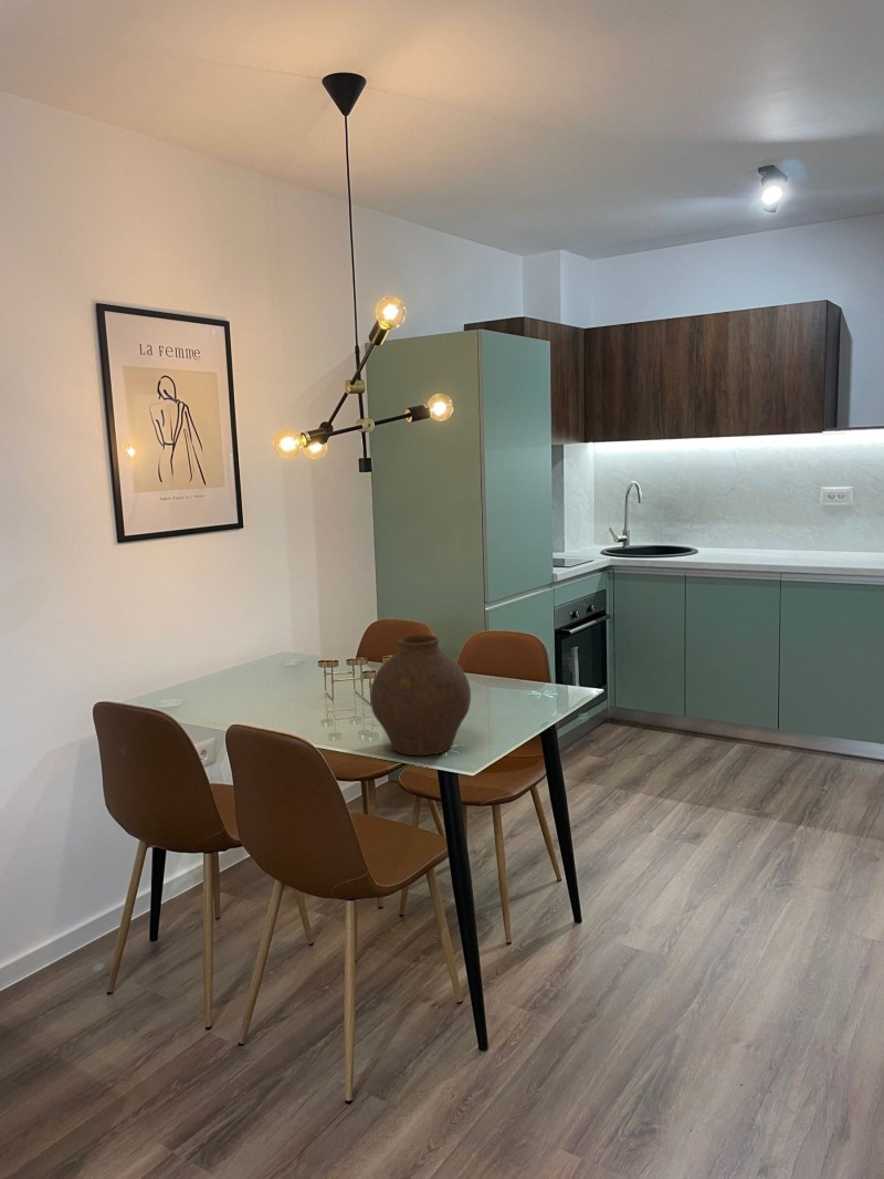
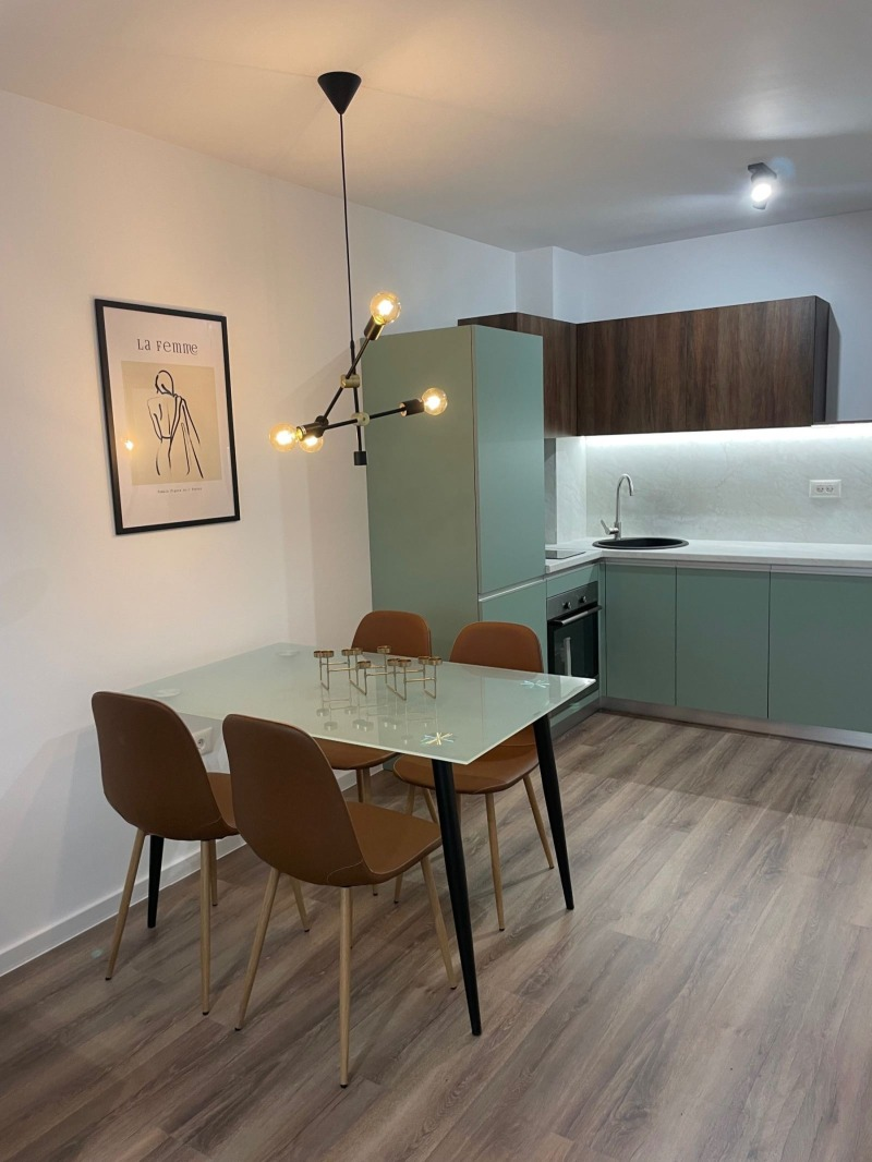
- vase (420, 692)
